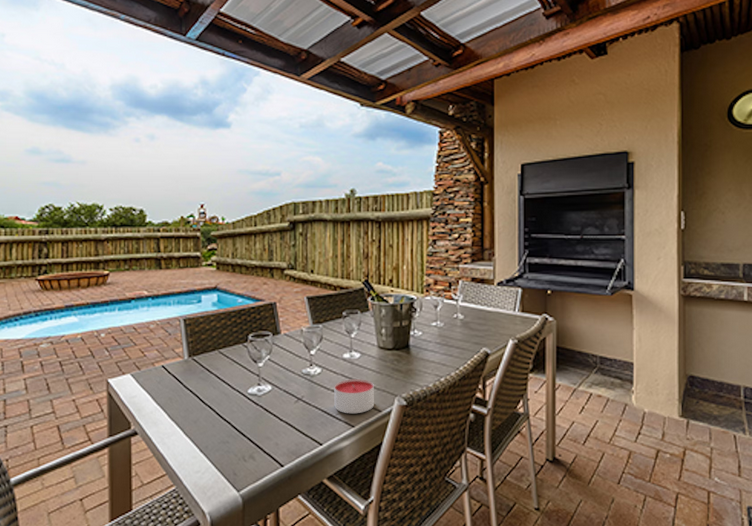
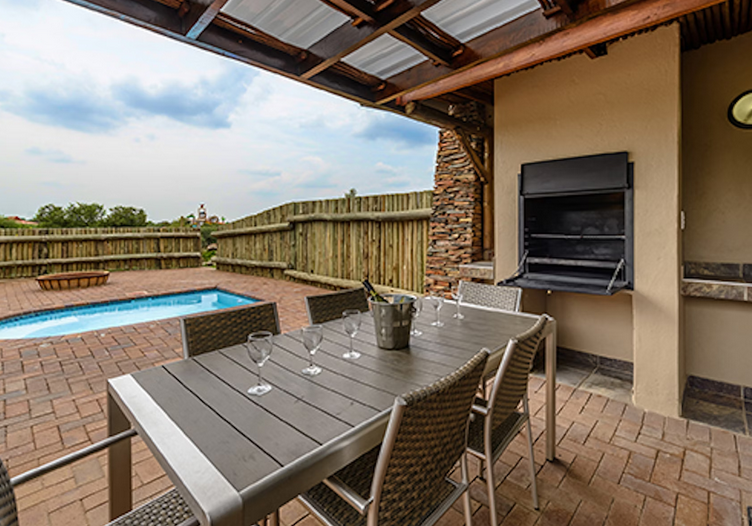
- candle (354, 394)
